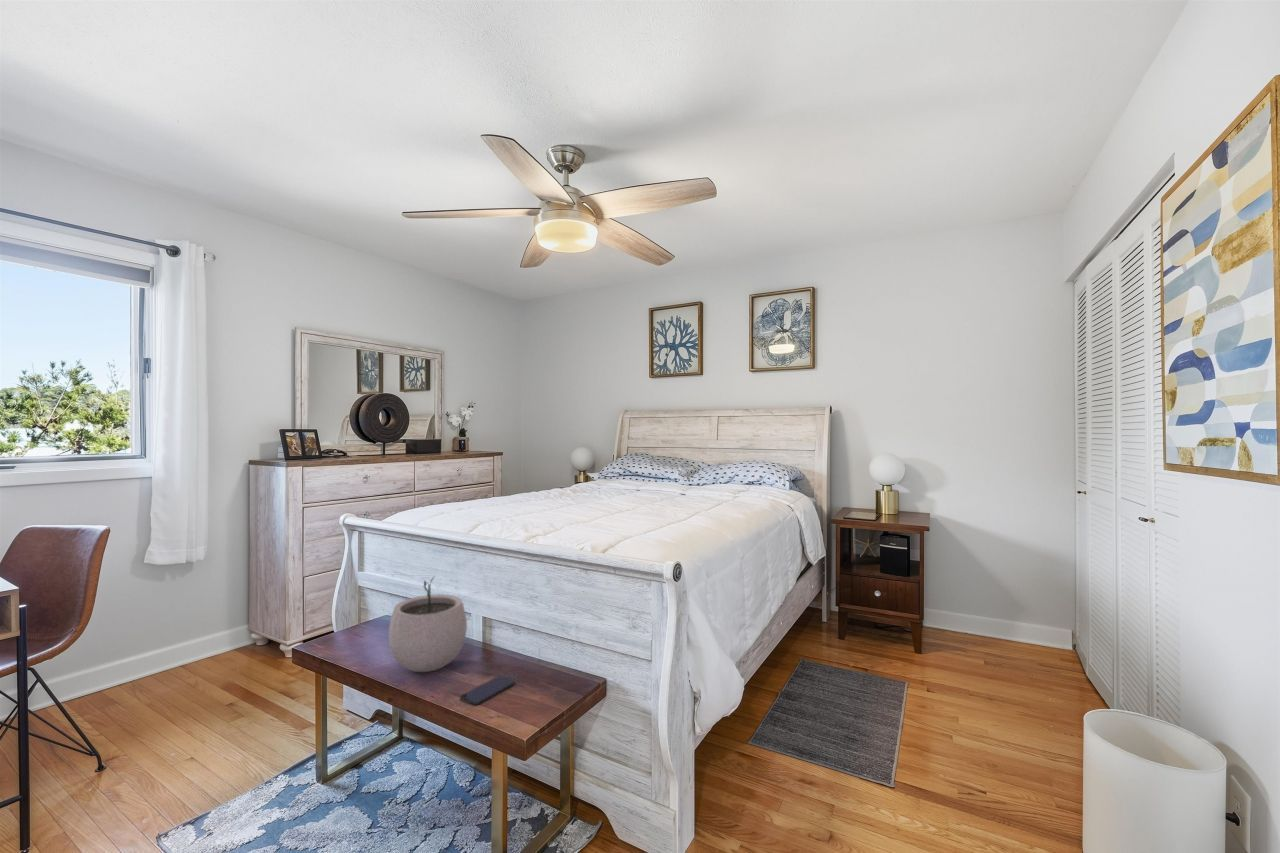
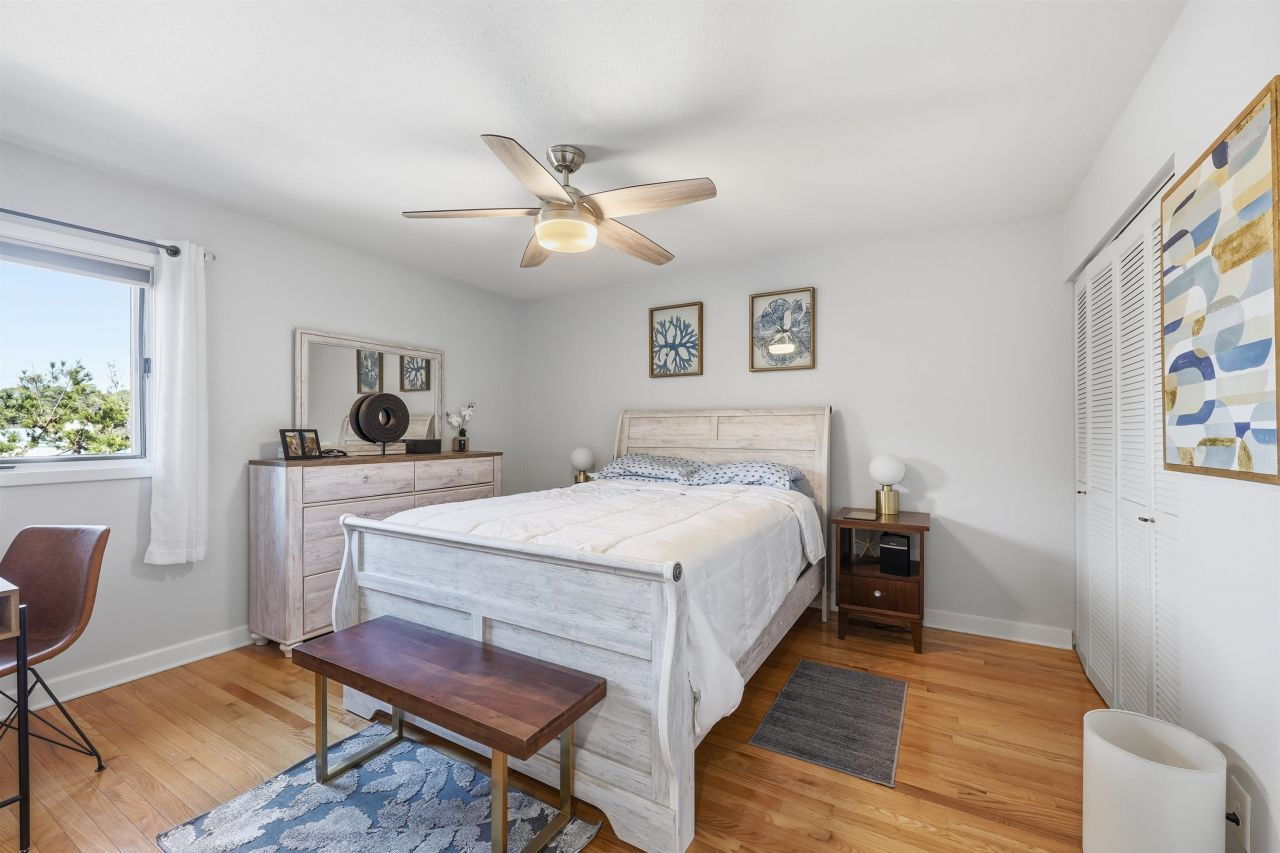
- plant pot (428, 621)
- smartphone (488, 689)
